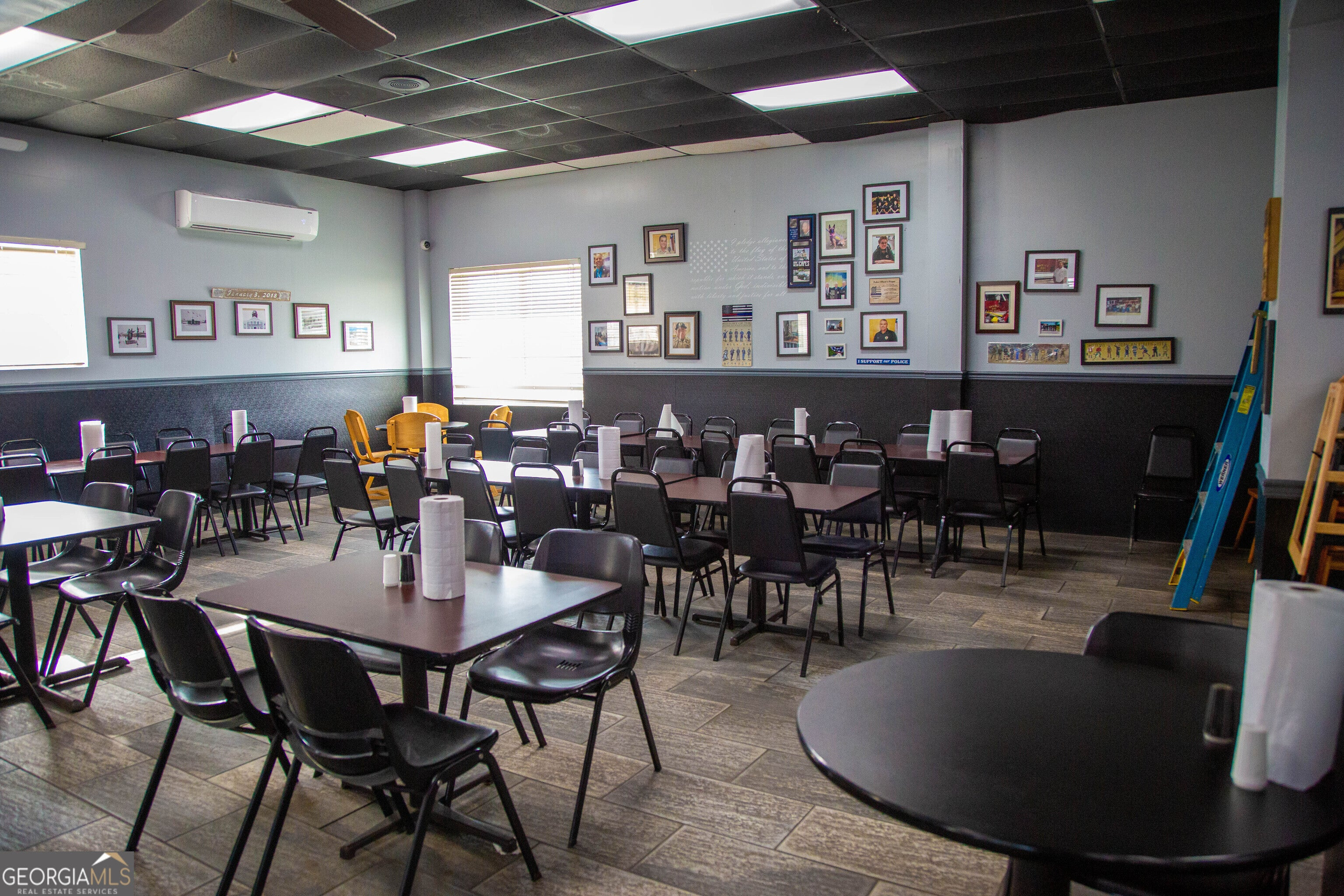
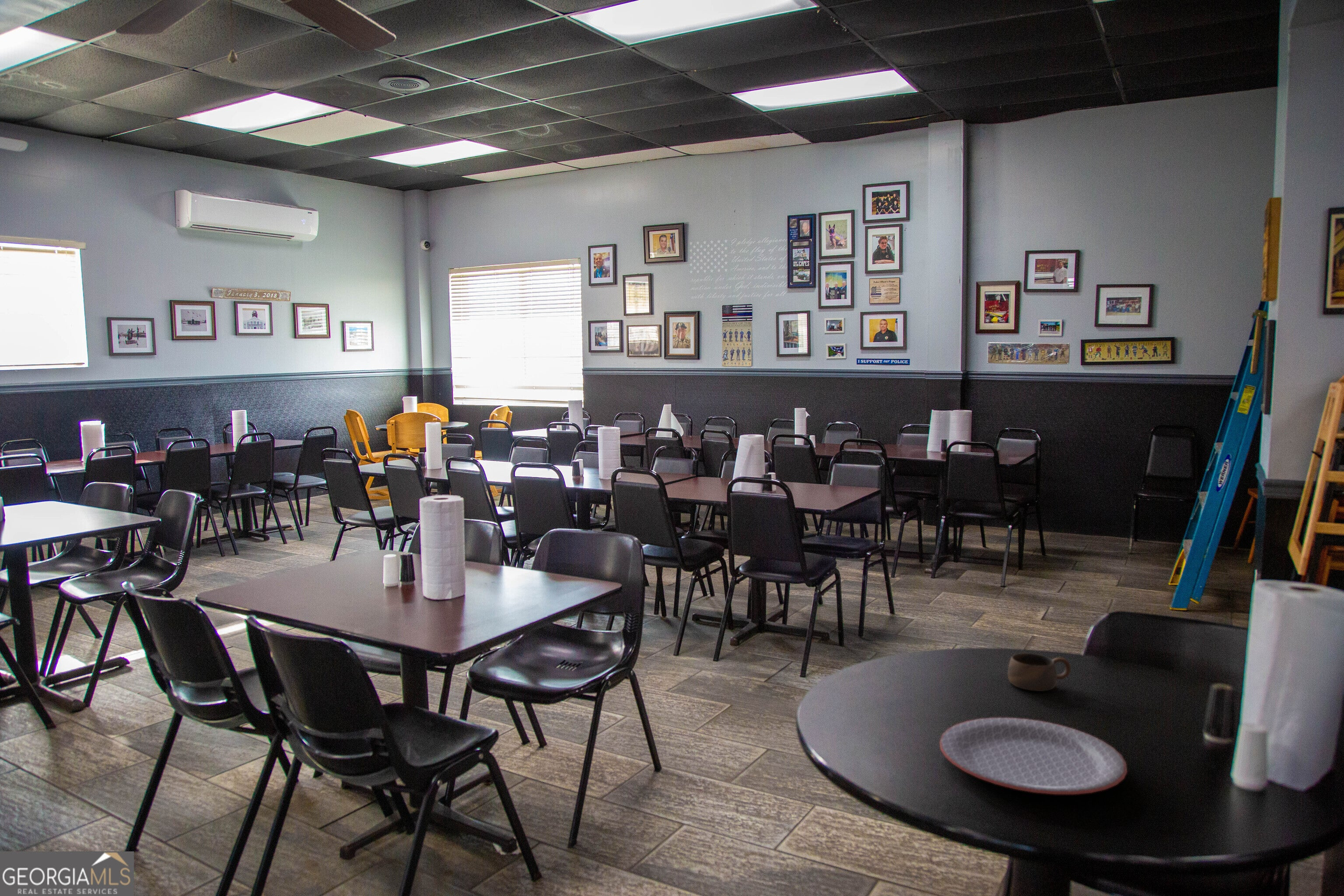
+ plate (1029, 758)
+ cup (1040, 672)
